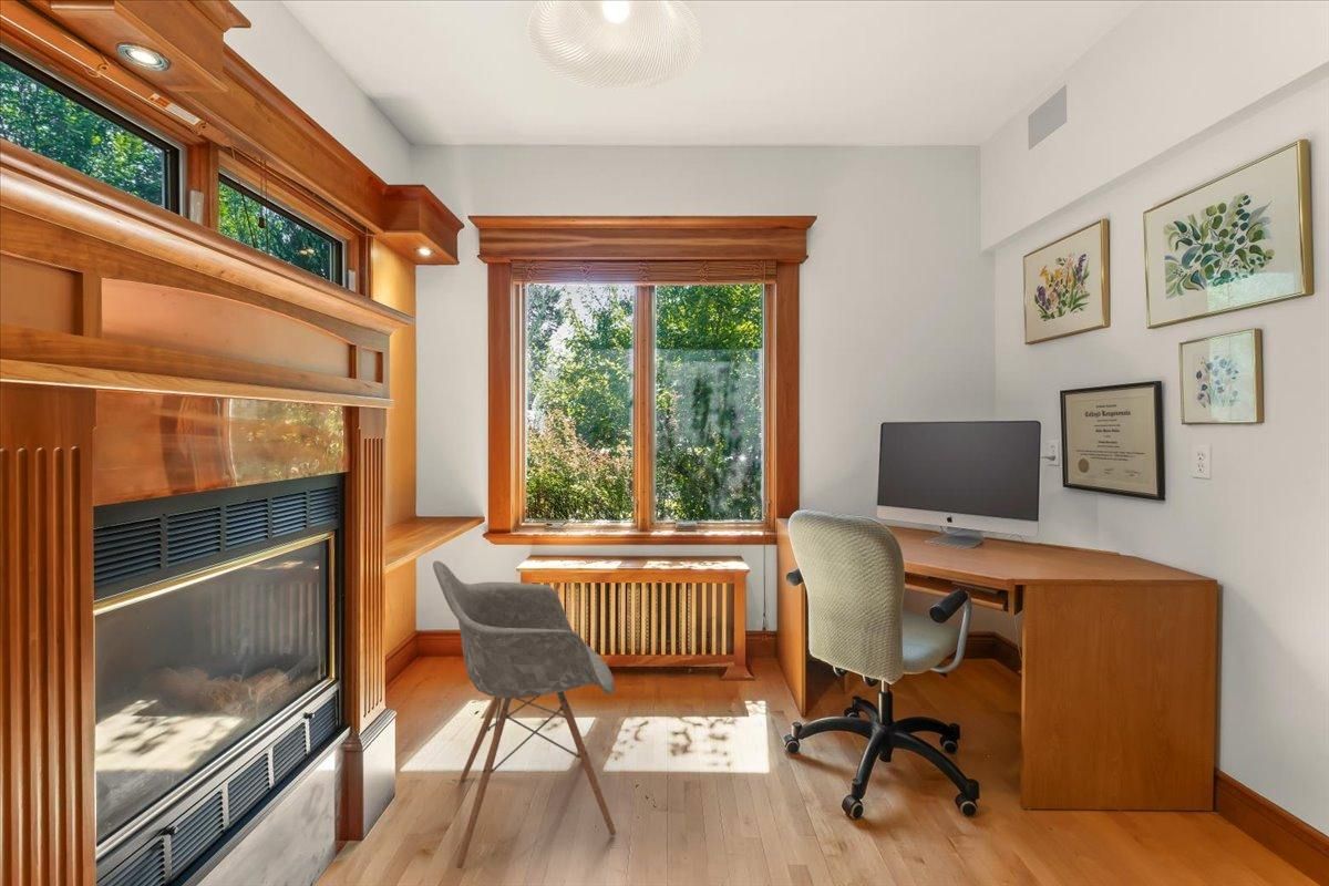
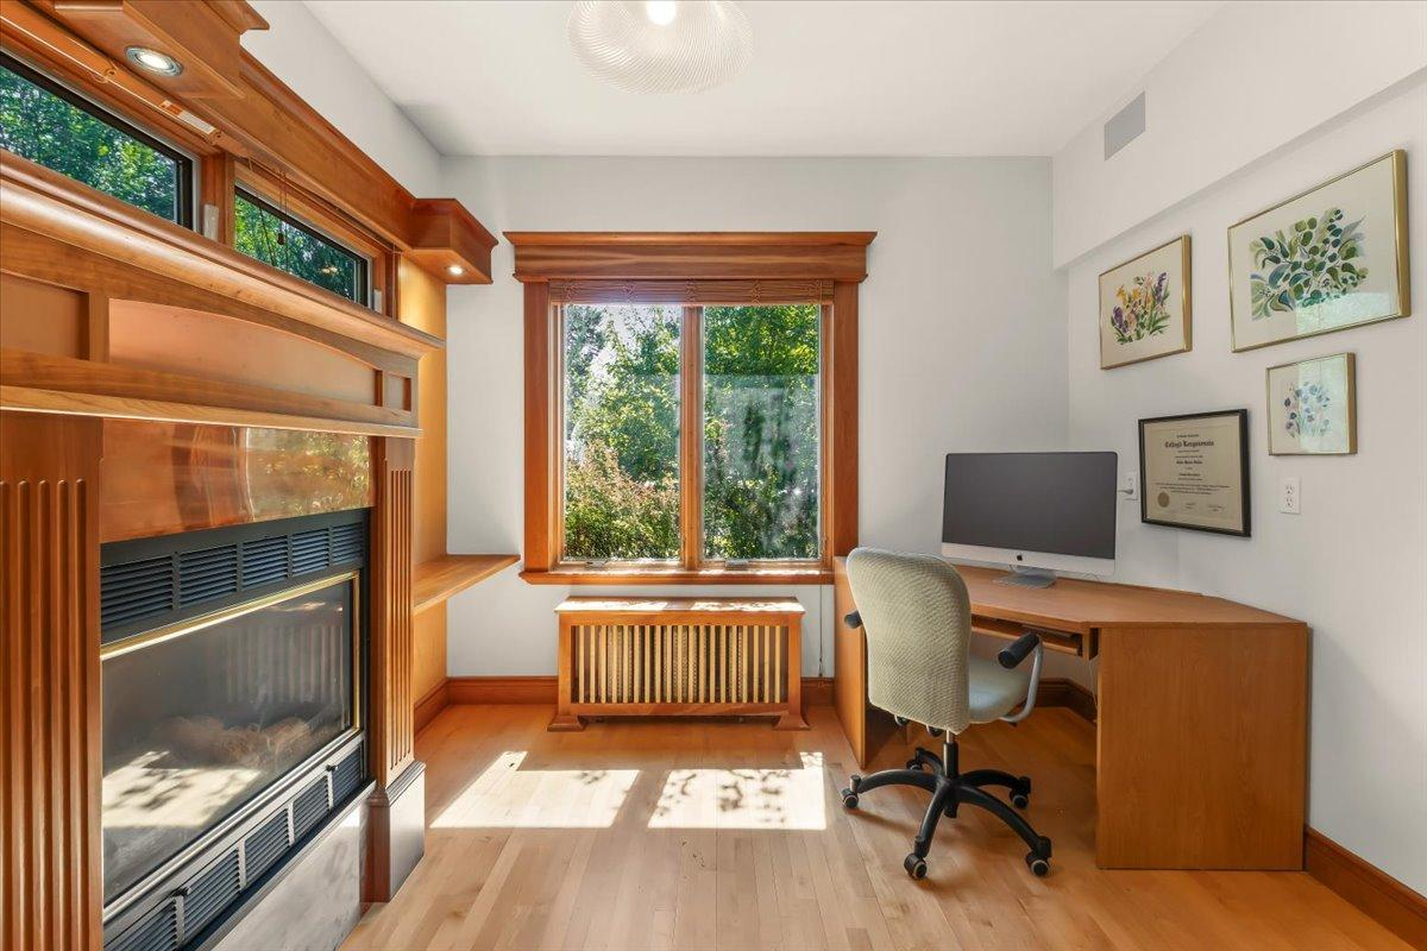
- armchair (525, 681)
